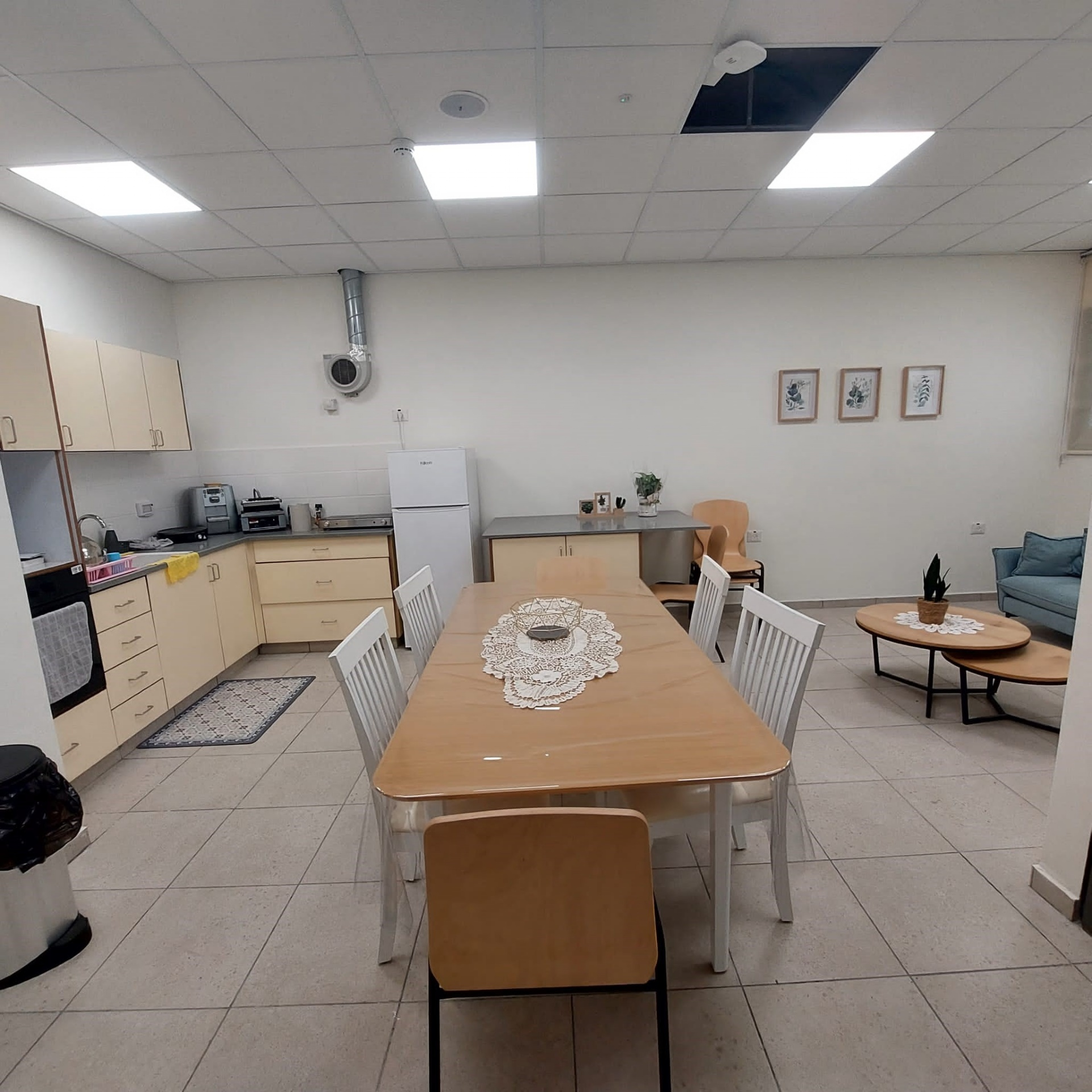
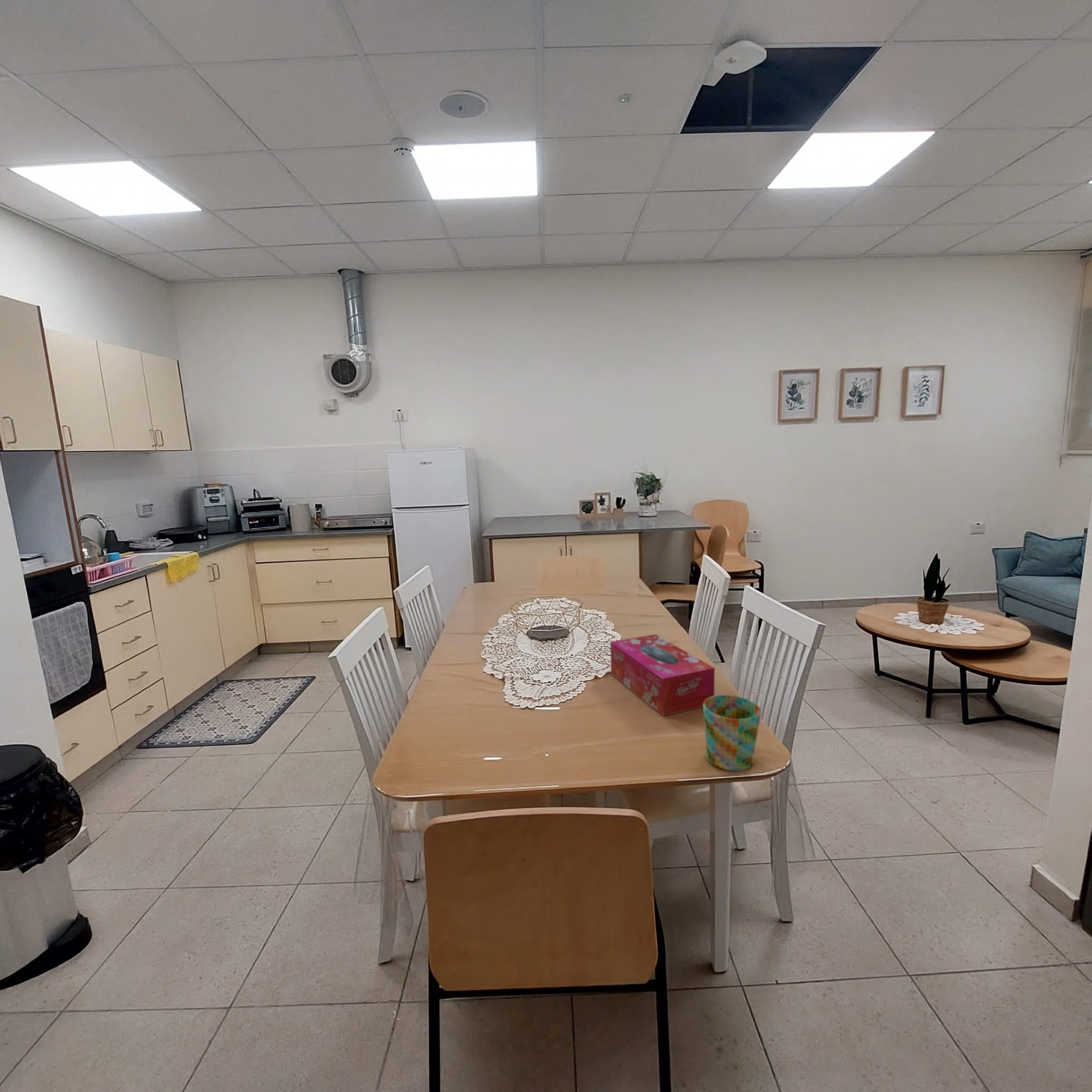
+ tissue box (659, 671)
+ mug (729, 729)
